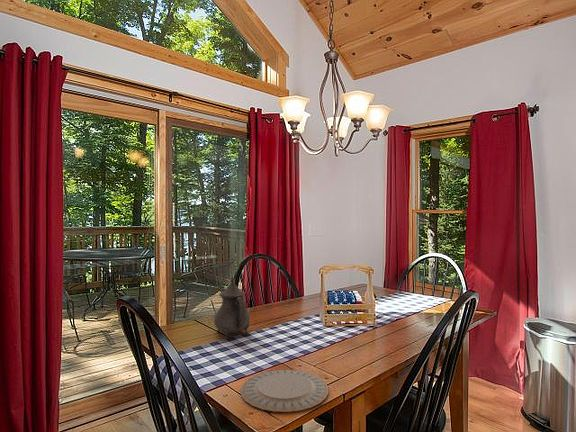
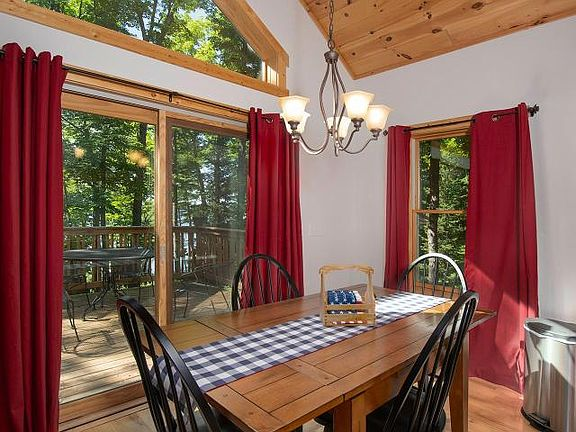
- chinaware (284, 386)
- teapot (232, 304)
